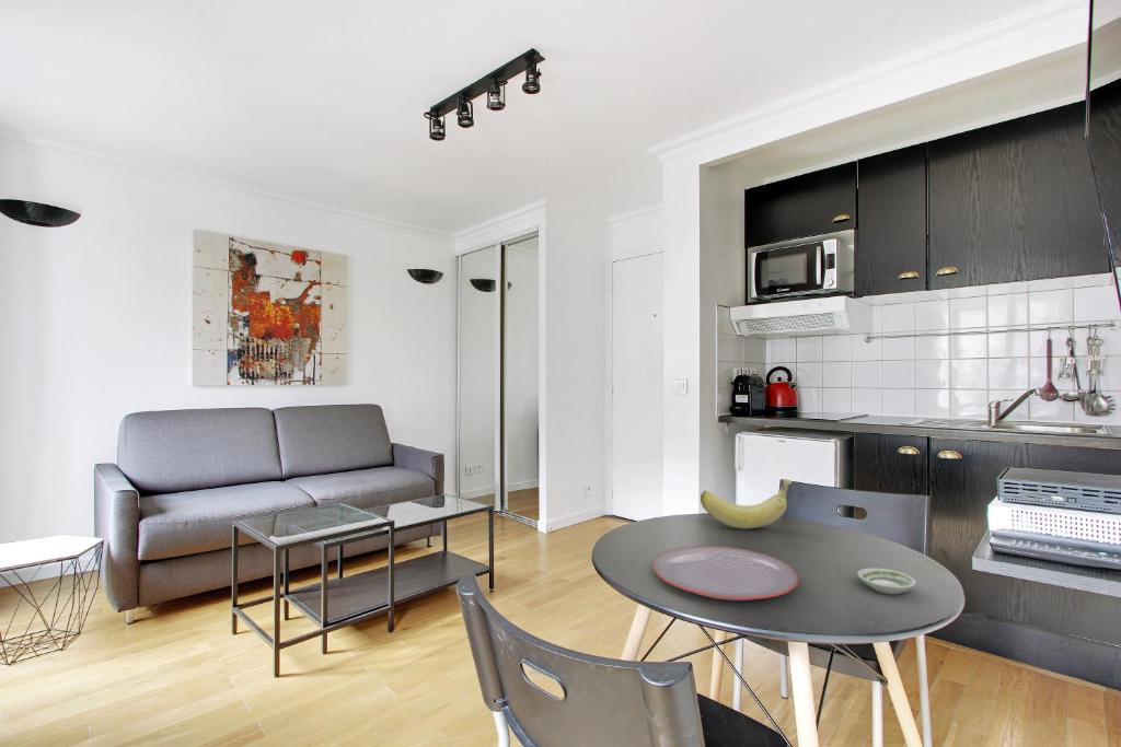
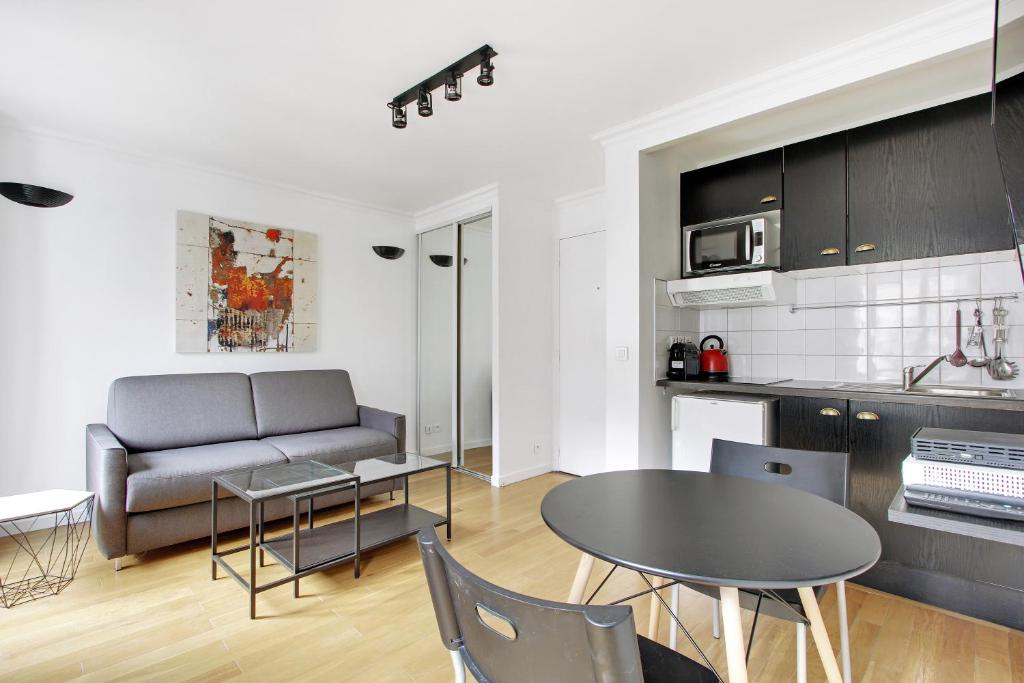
- banana (746, 505)
- saucer (886, 582)
- plate (723, 573)
